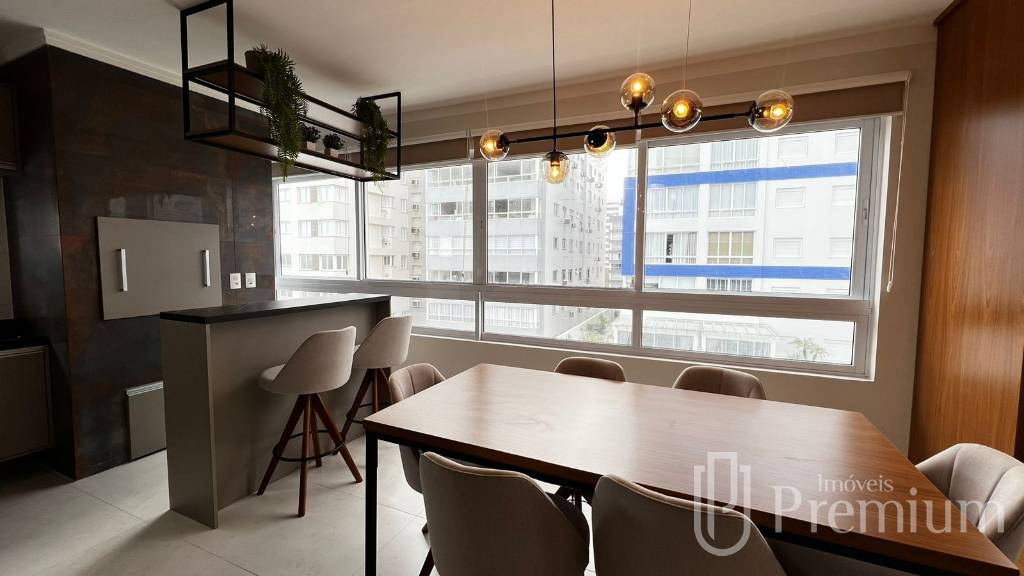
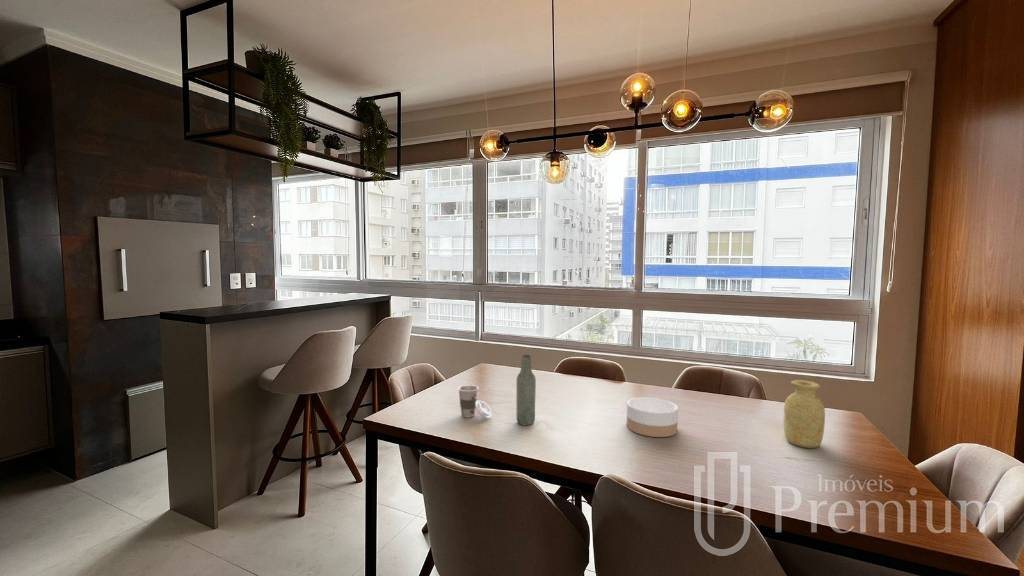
+ cup (474, 402)
+ bottle (525, 389)
+ bowl (651, 416)
+ vase (803, 413)
